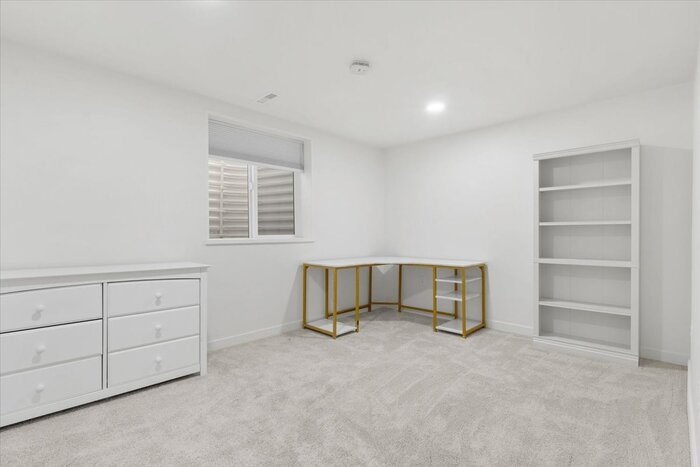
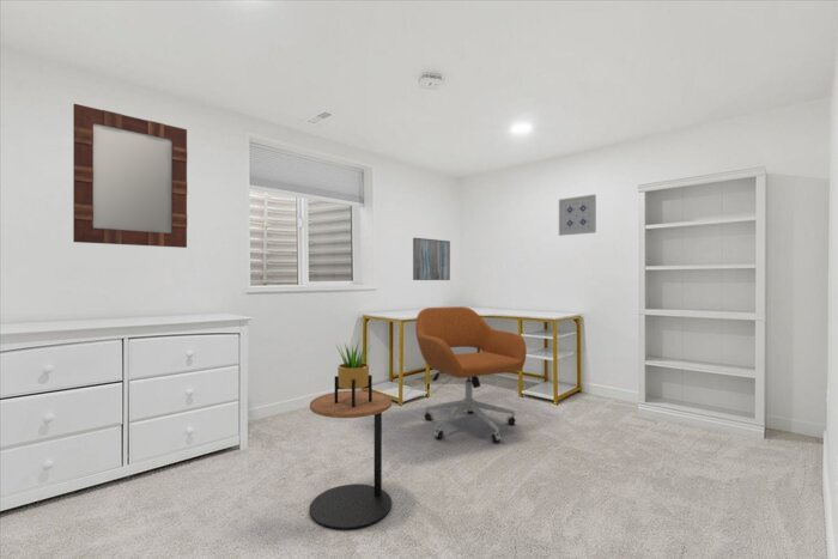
+ office chair (468, 367)
+ side table (375, 452)
+ potted plant (353, 369)
+ wall art (576, 215)
+ wall art (432, 260)
+ home mirror (134, 181)
